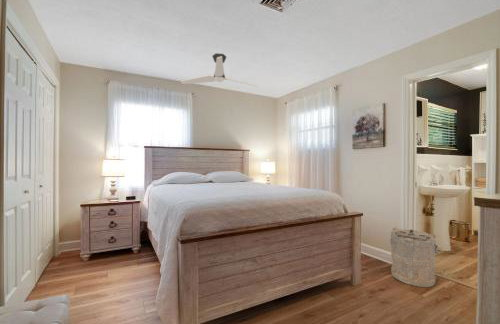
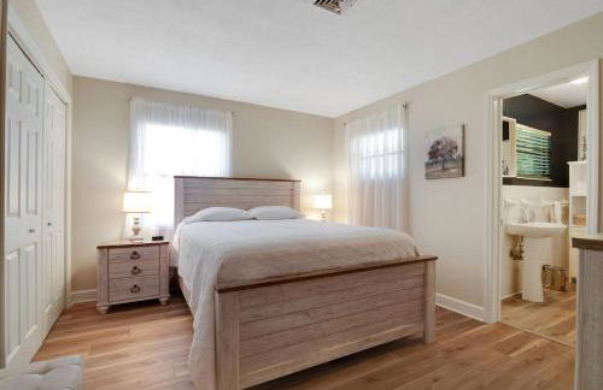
- laundry hamper (410, 253)
- ceiling fan (219, 64)
